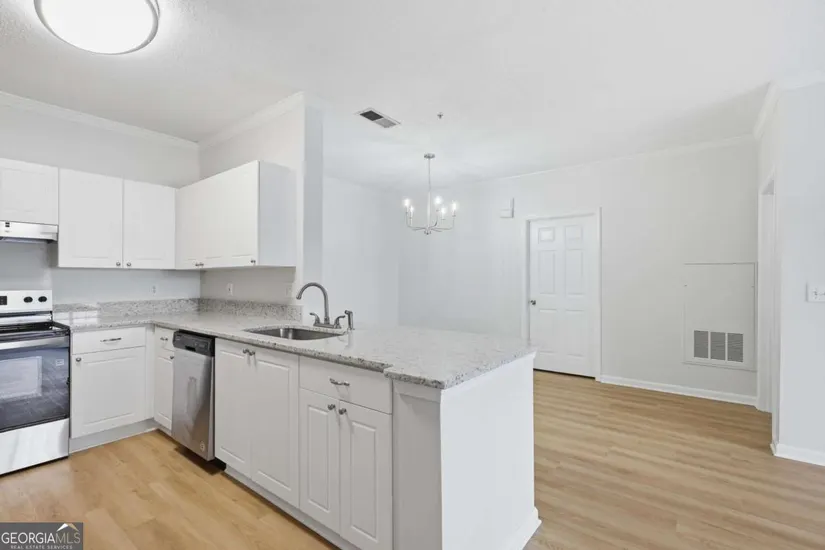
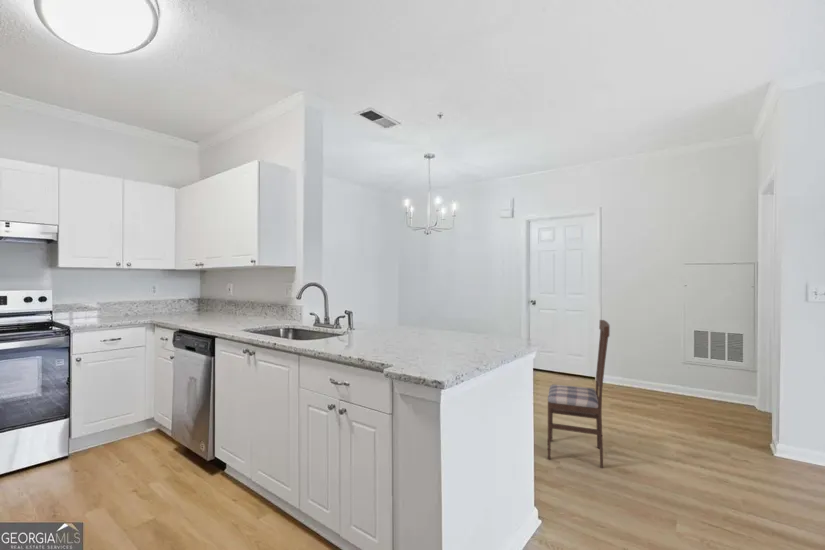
+ dining chair (577, 387)
